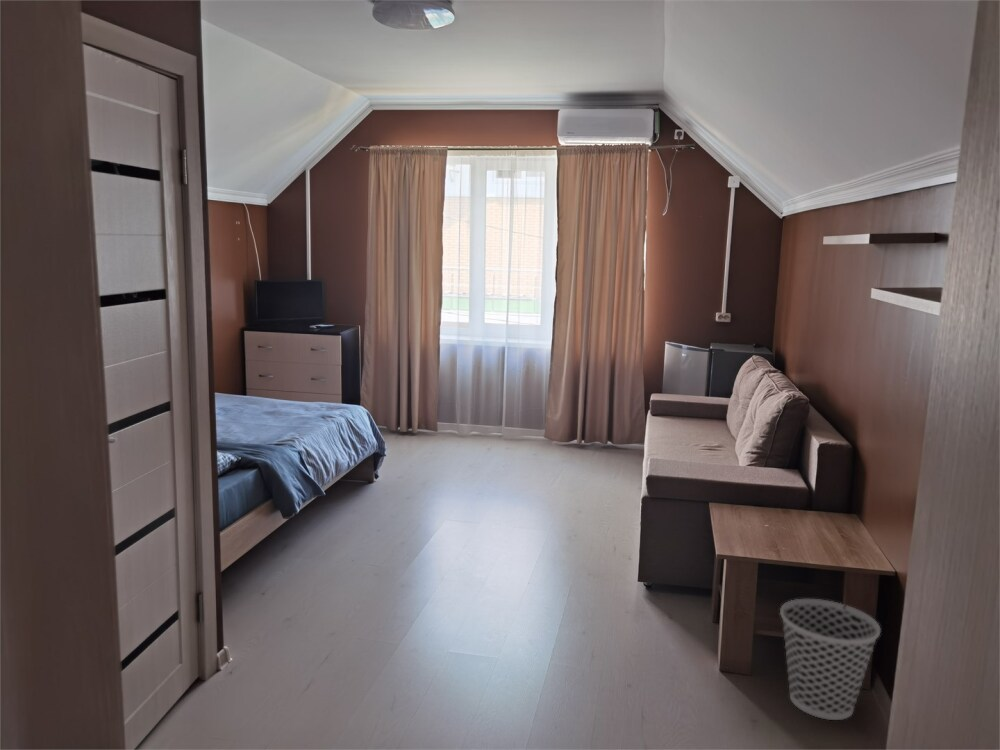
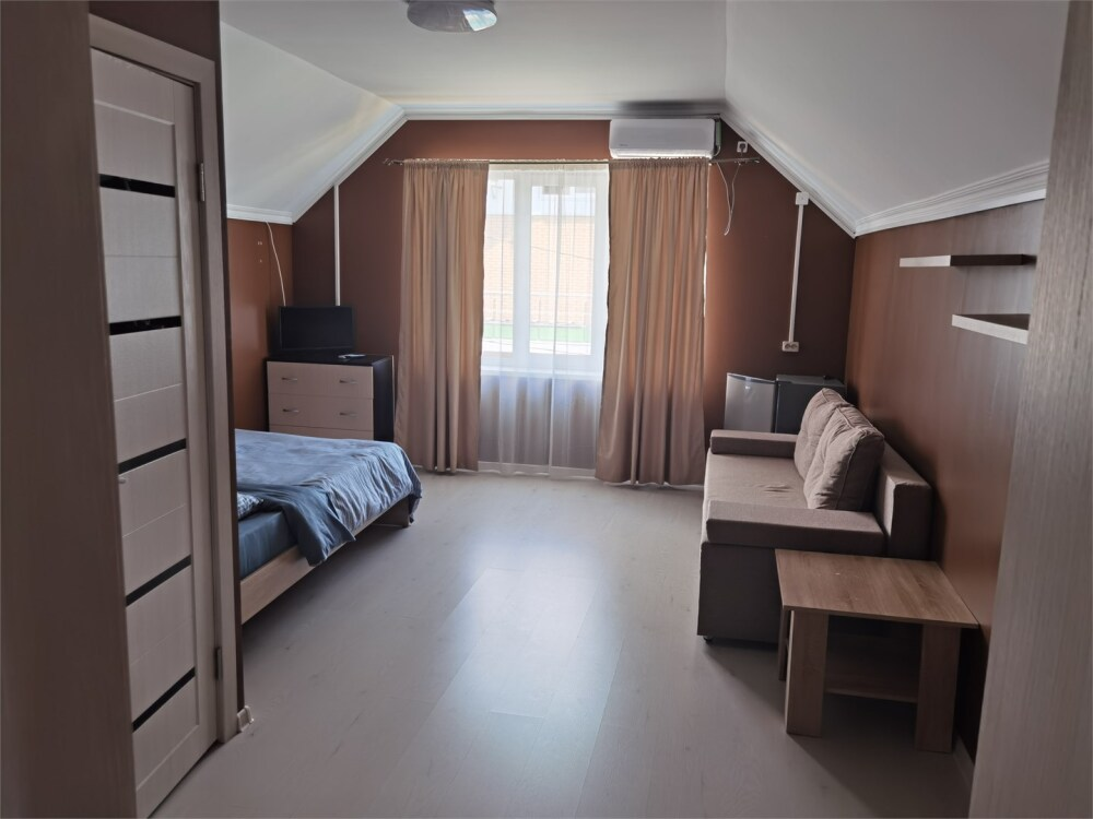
- wastebasket (825, 660)
